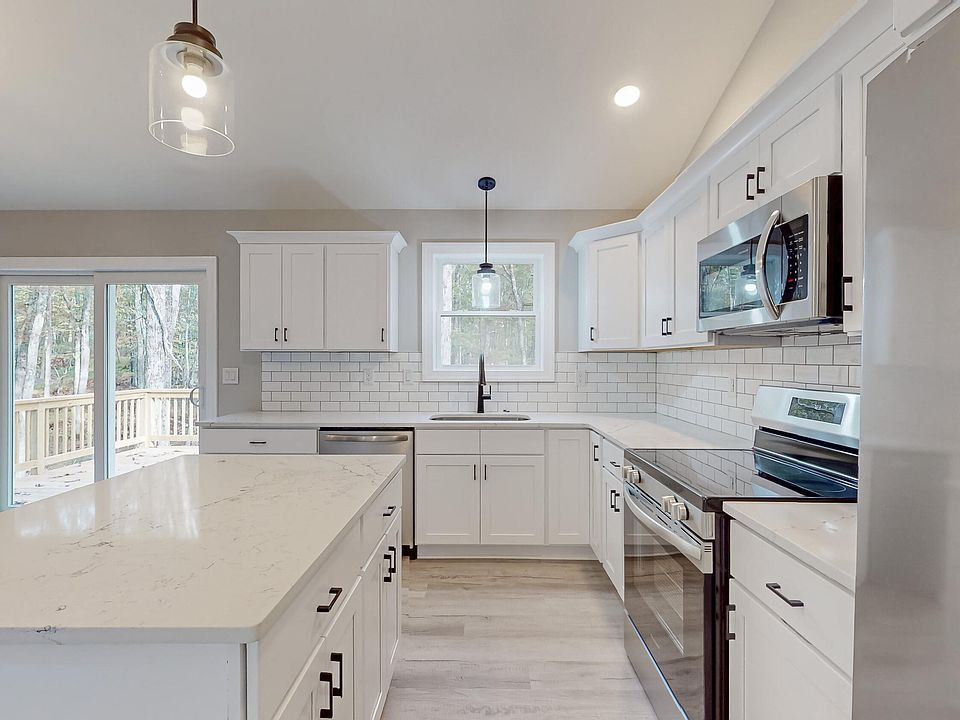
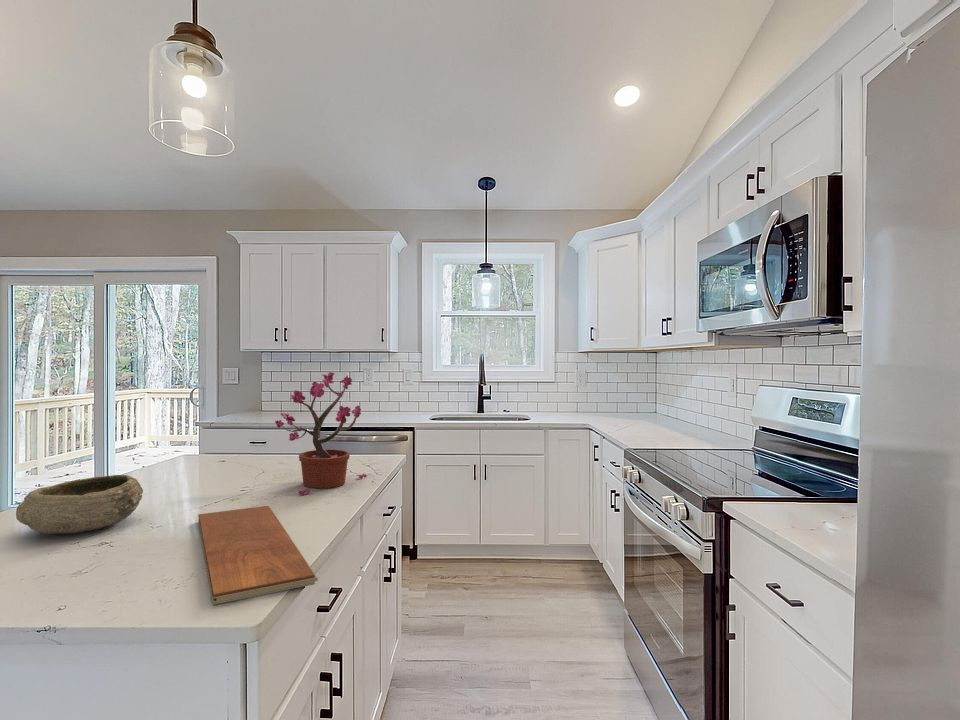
+ chopping board (248, 543)
+ potted plant (320, 427)
+ bowl (84, 504)
